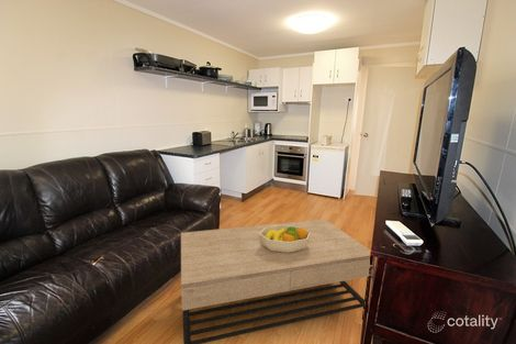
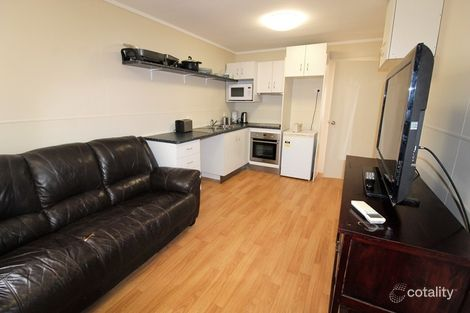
- fruit bowl (284, 236)
- coffee table (270, 275)
